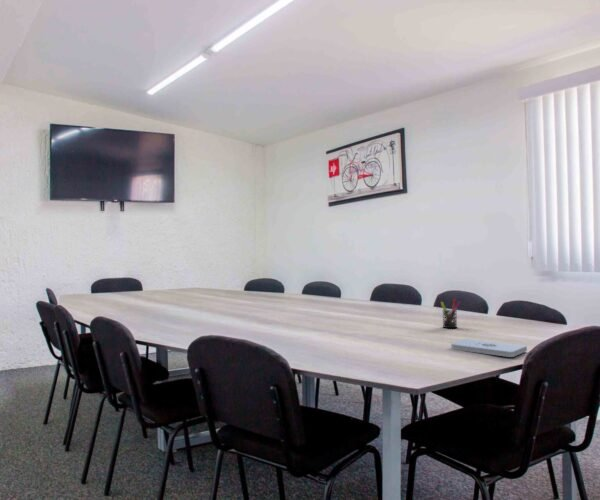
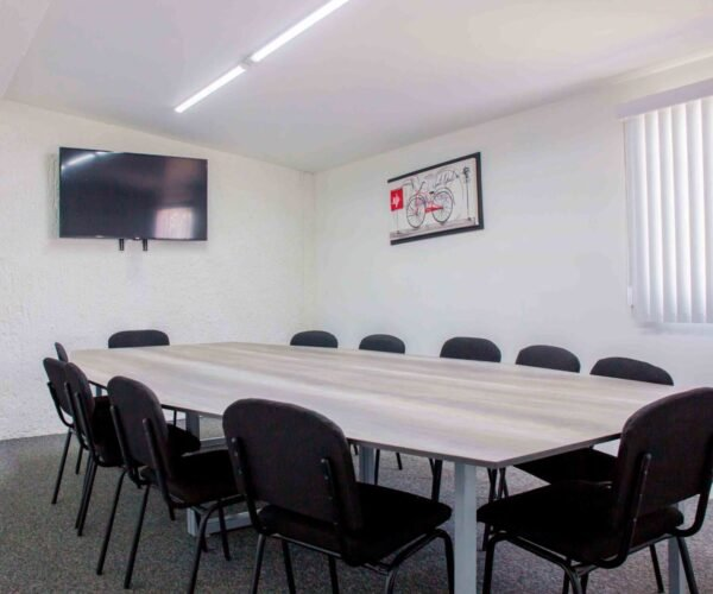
- pen holder (449, 312)
- notepad (487, 347)
